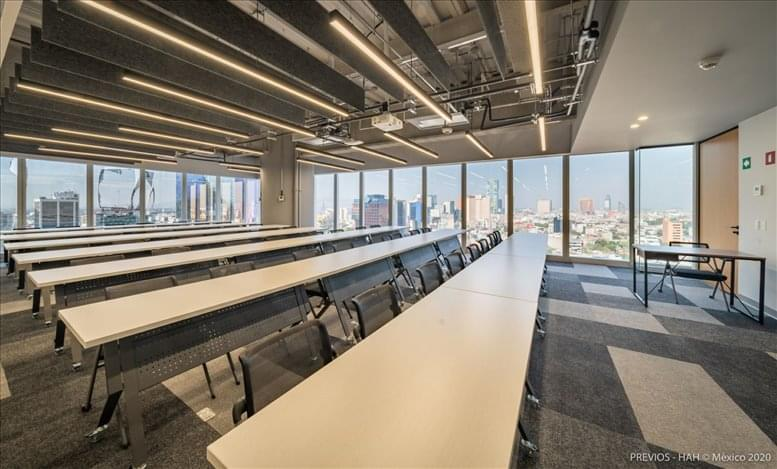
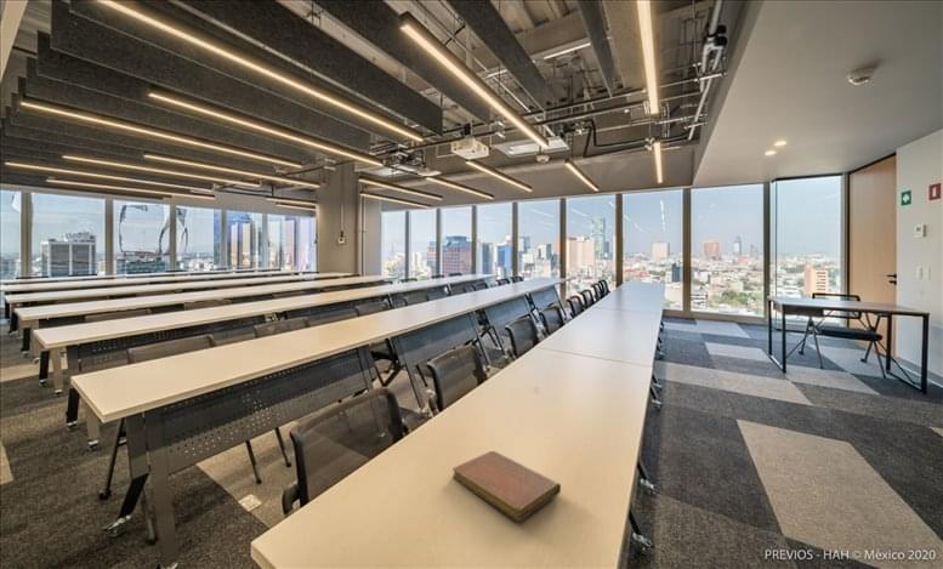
+ notebook (504, 479)
